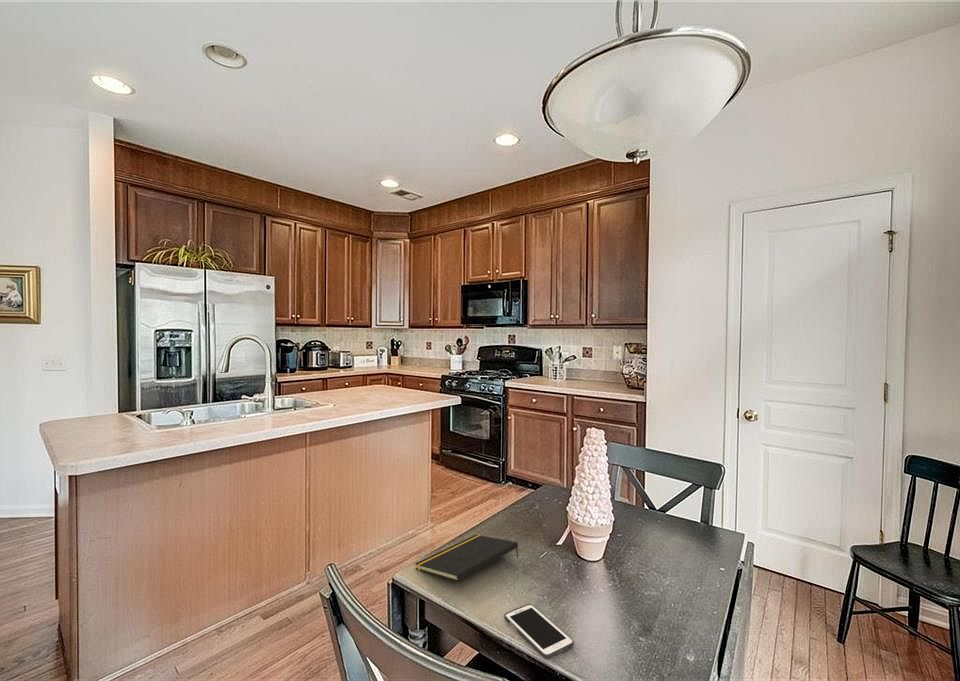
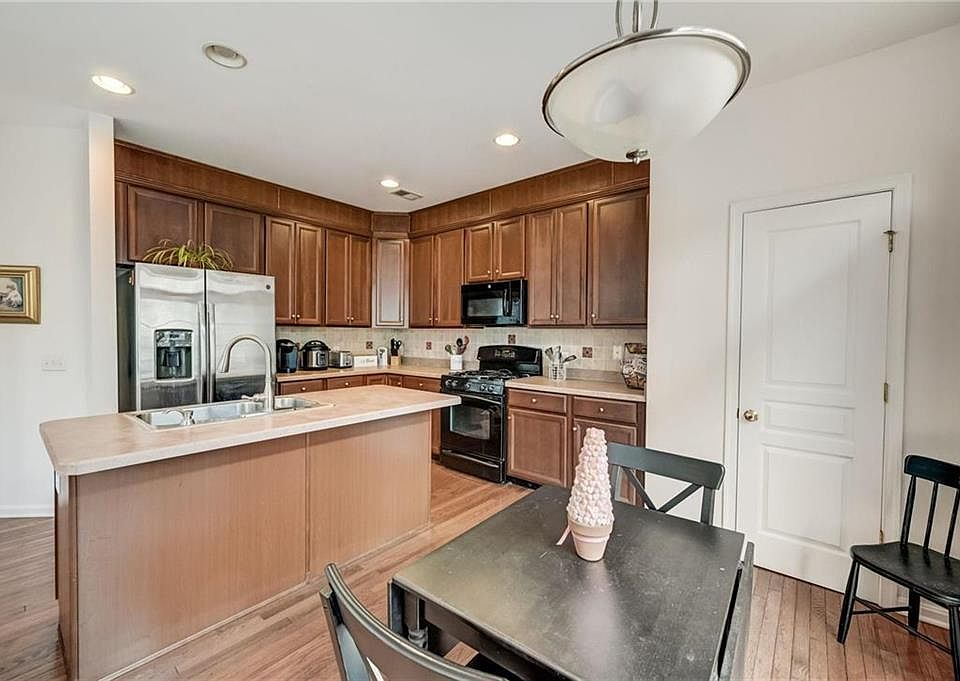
- cell phone (537, 629)
- notepad (467, 555)
